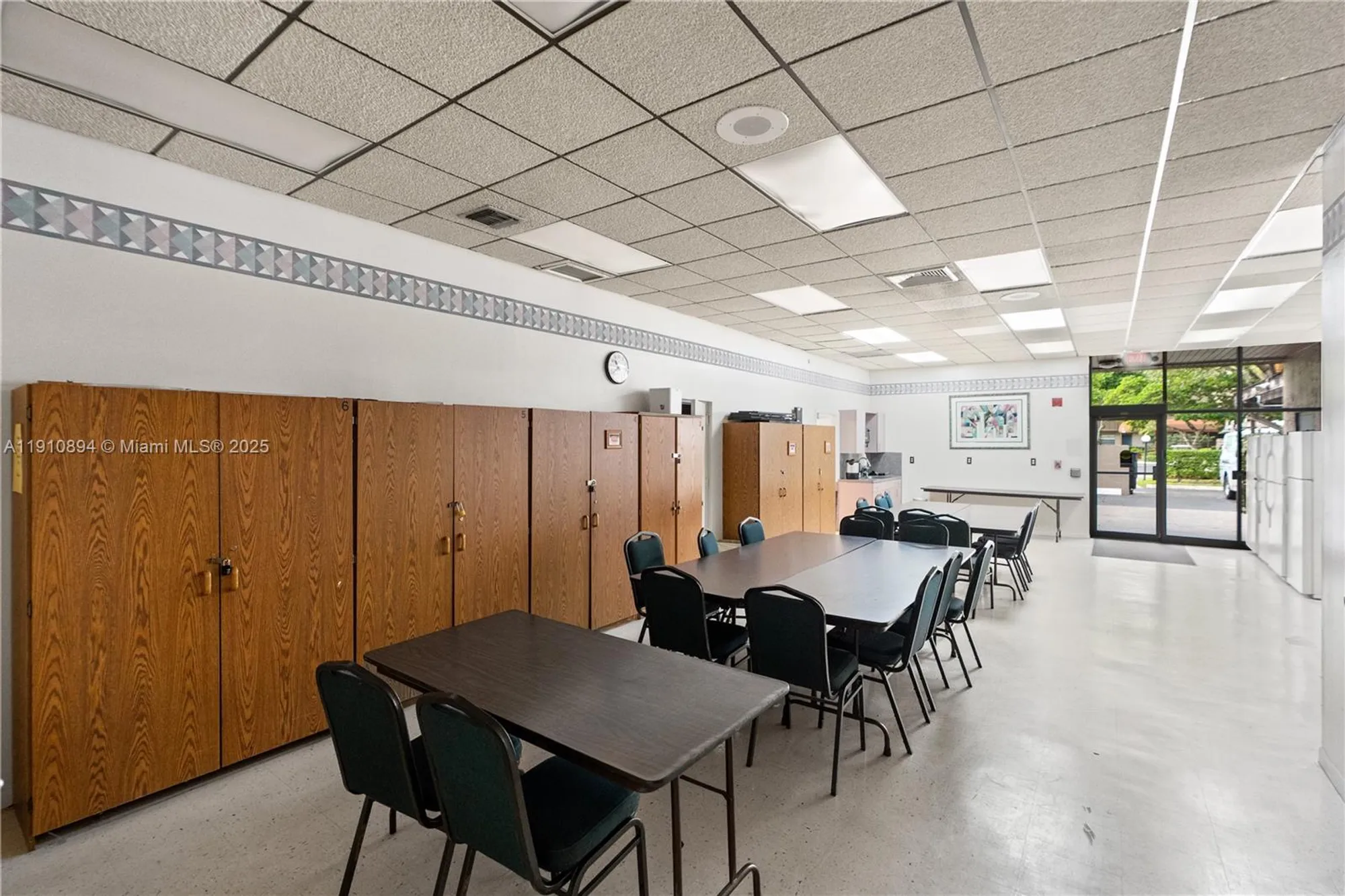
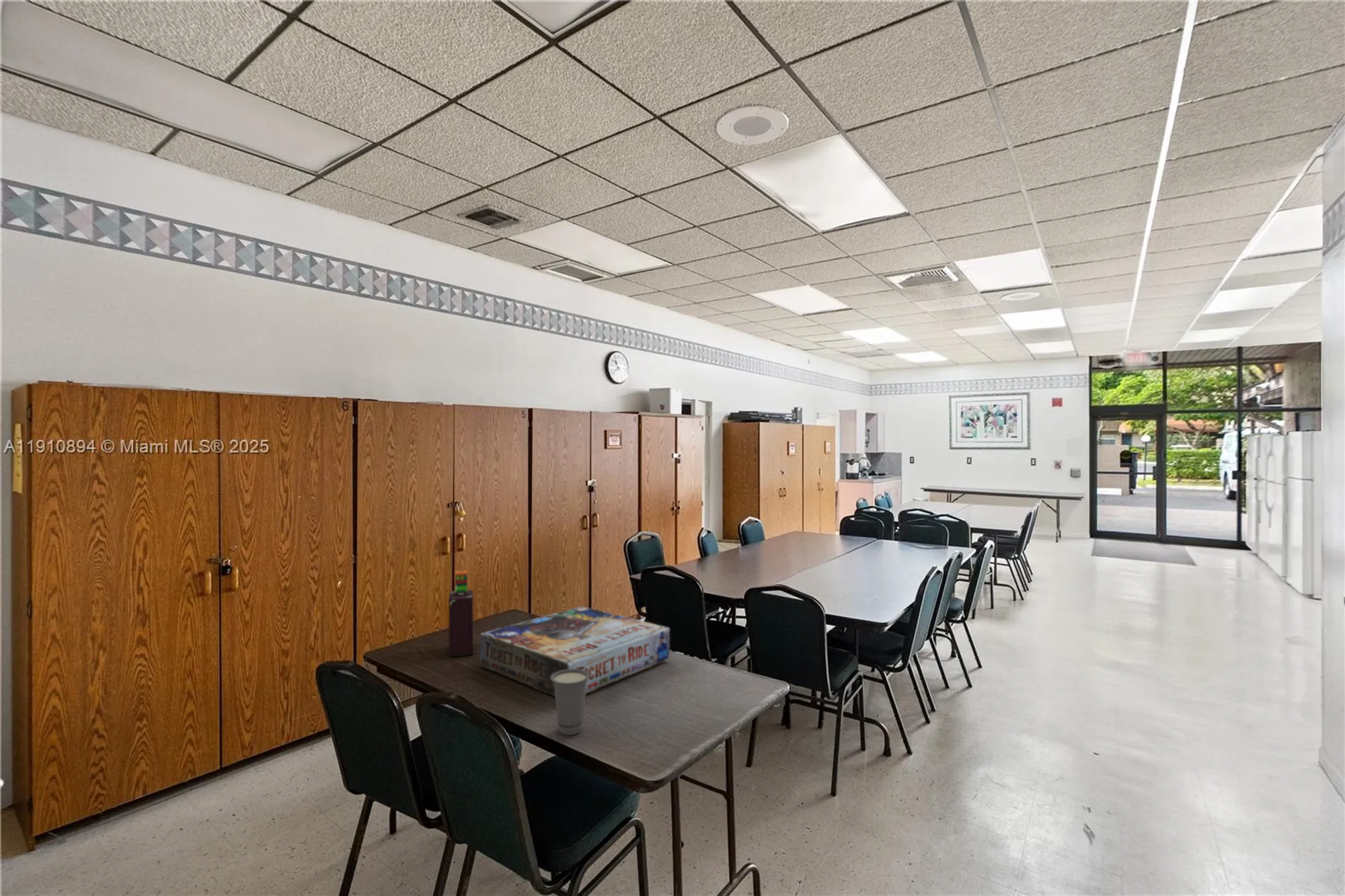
+ board game (576, 646)
+ bottle (461, 611)
+ cup (570, 702)
